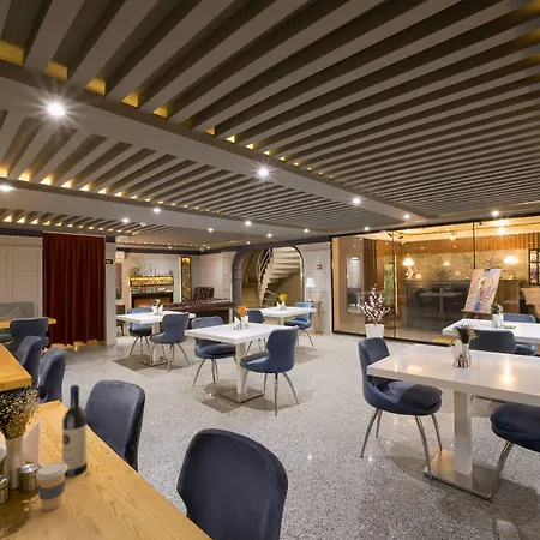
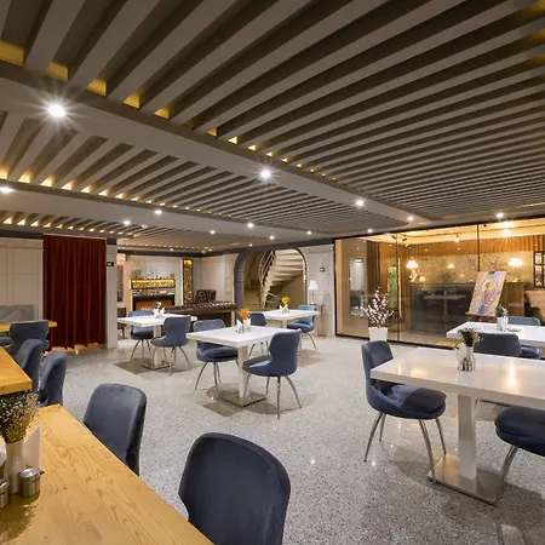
- wine bottle (74, 427)
- coffee cup (52, 486)
